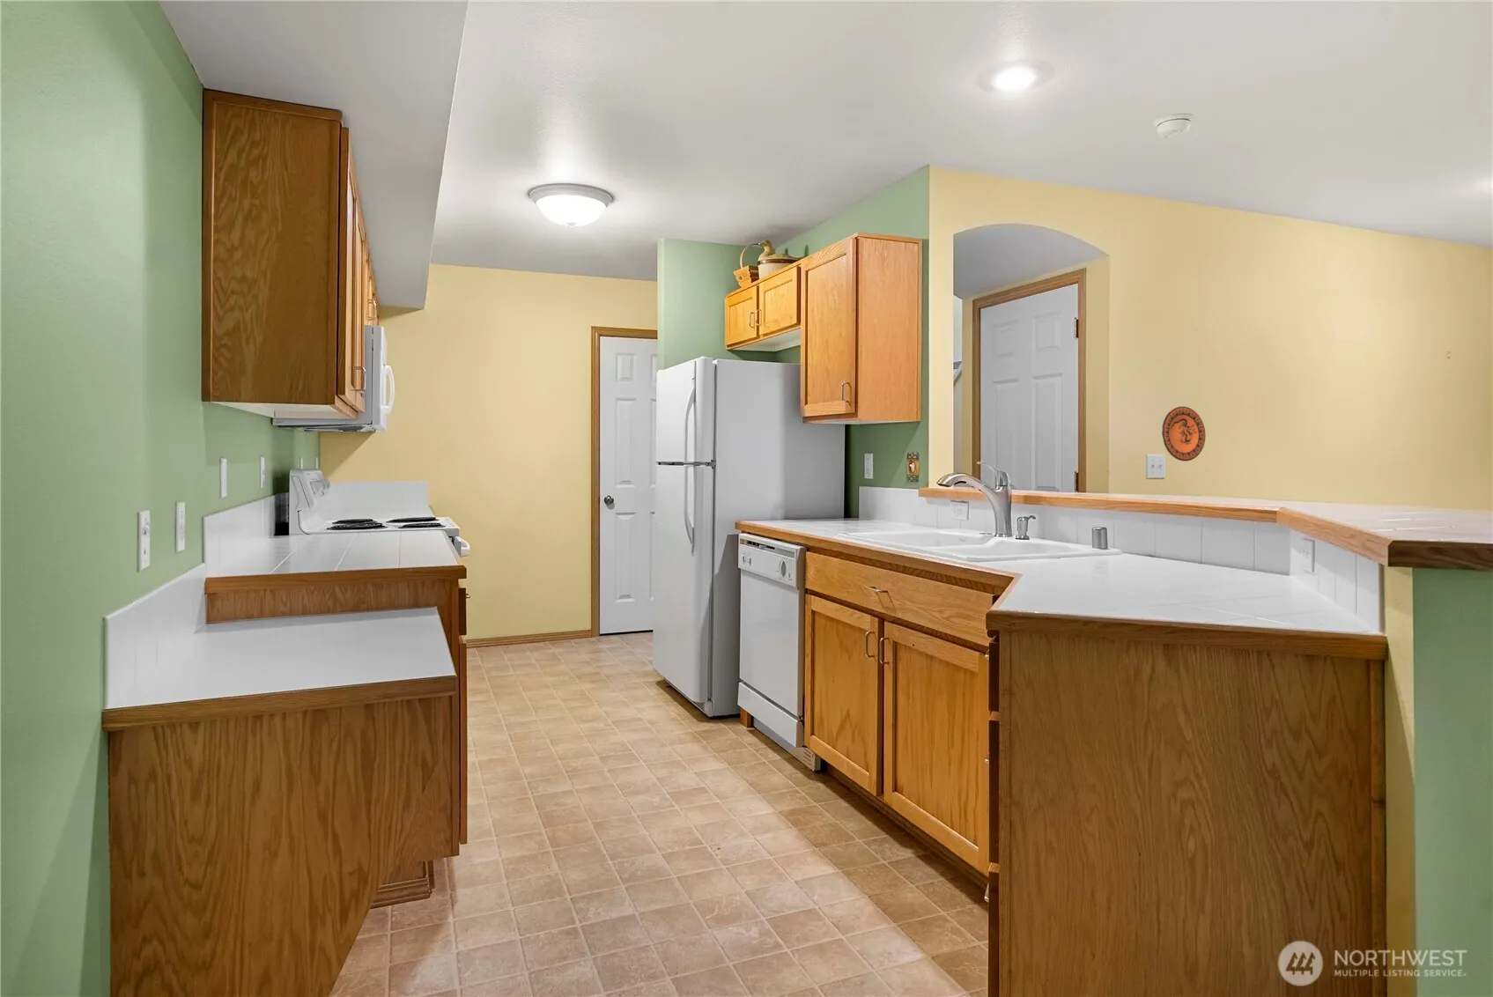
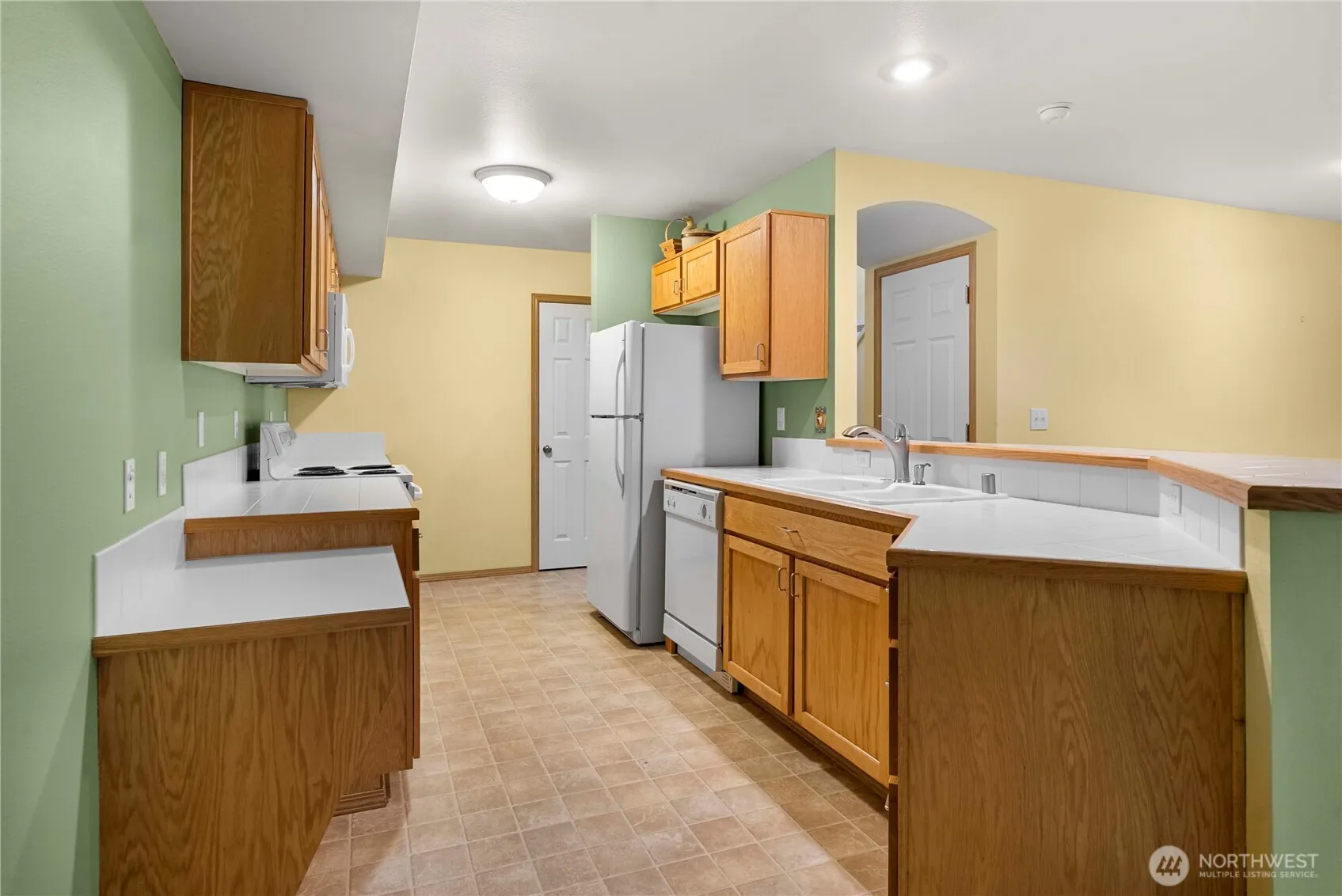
- decorative plate (1183, 433)
